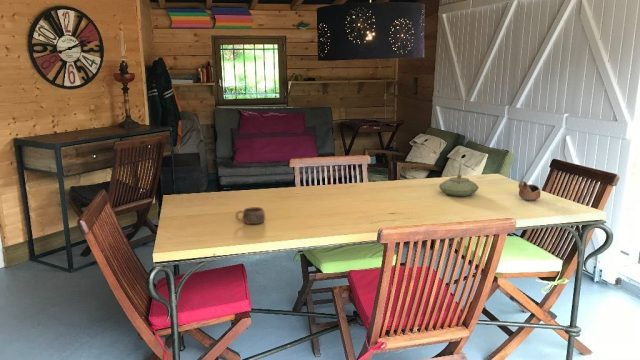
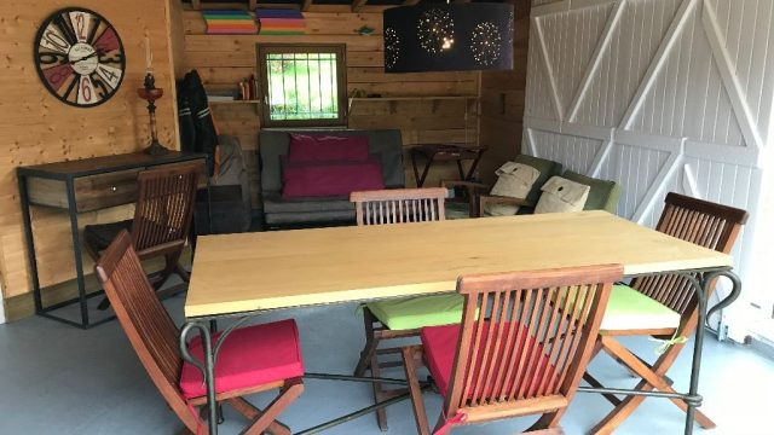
- cup (250, 215)
- teapot (459, 178)
- cup (527, 189)
